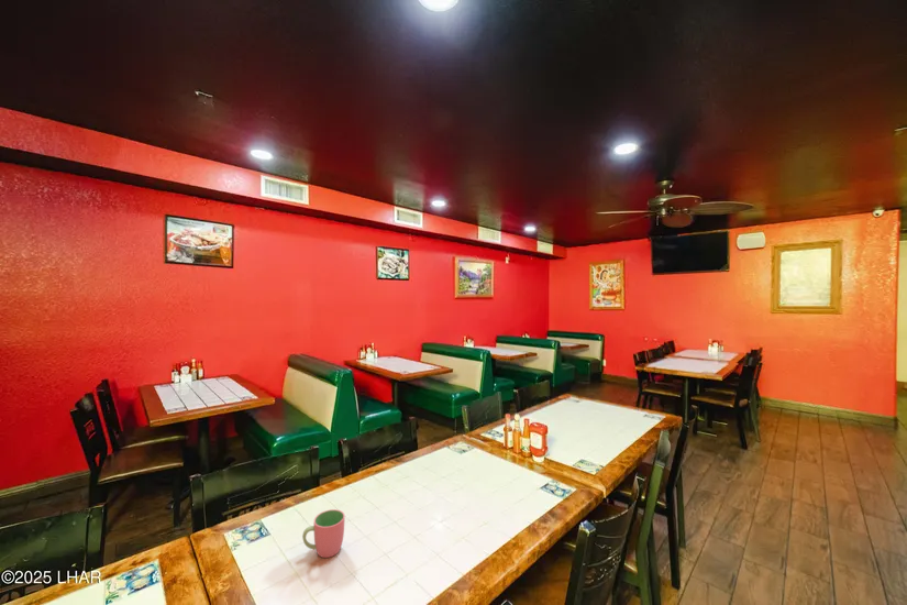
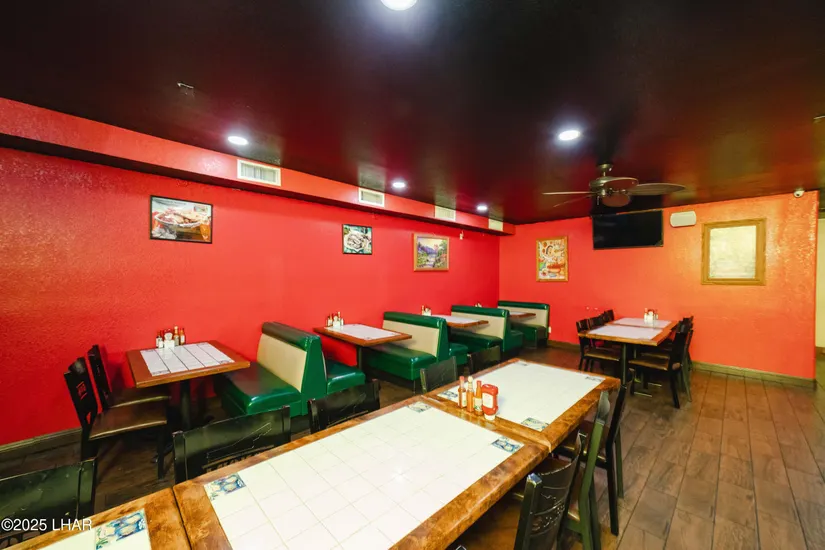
- cup (323, 535)
